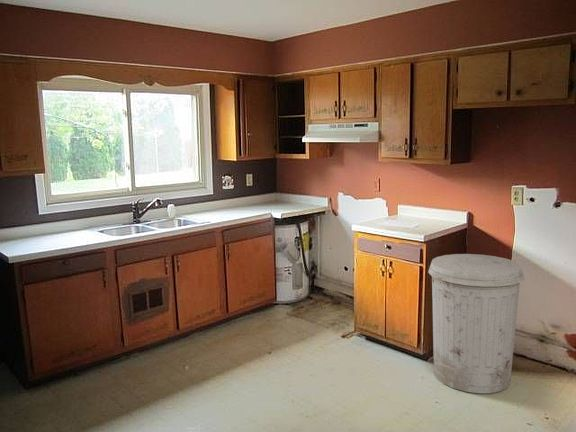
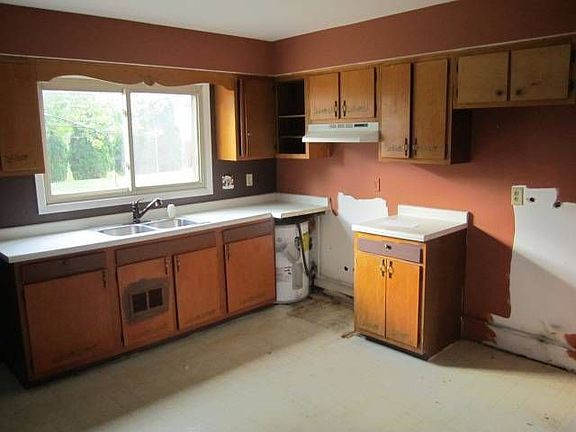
- trash can (473, 318)
